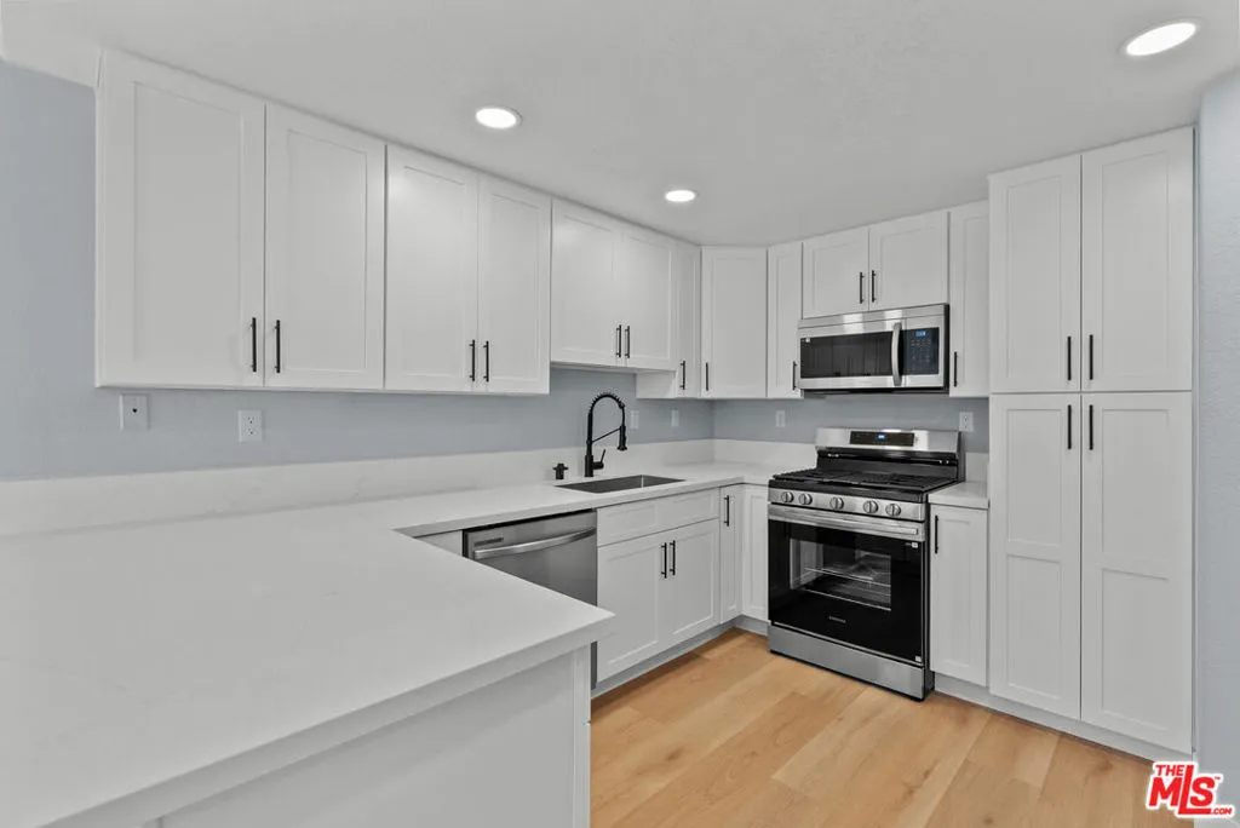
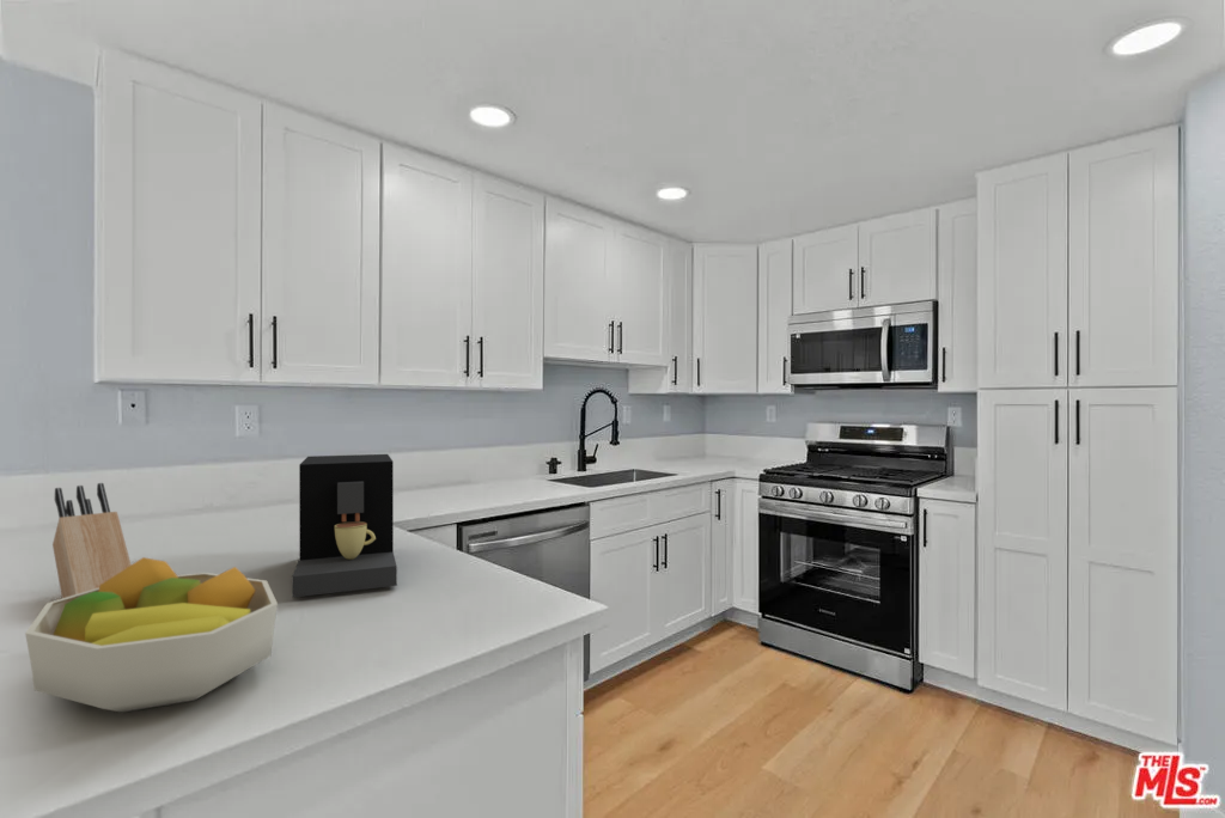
+ coffee maker (347, 515)
+ fruit bowl (161, 622)
+ knife block (92, 543)
